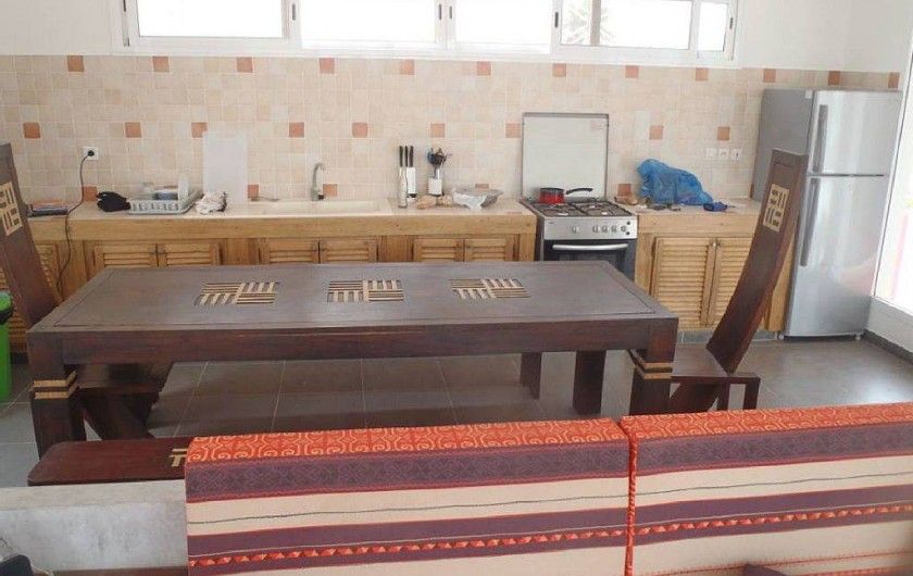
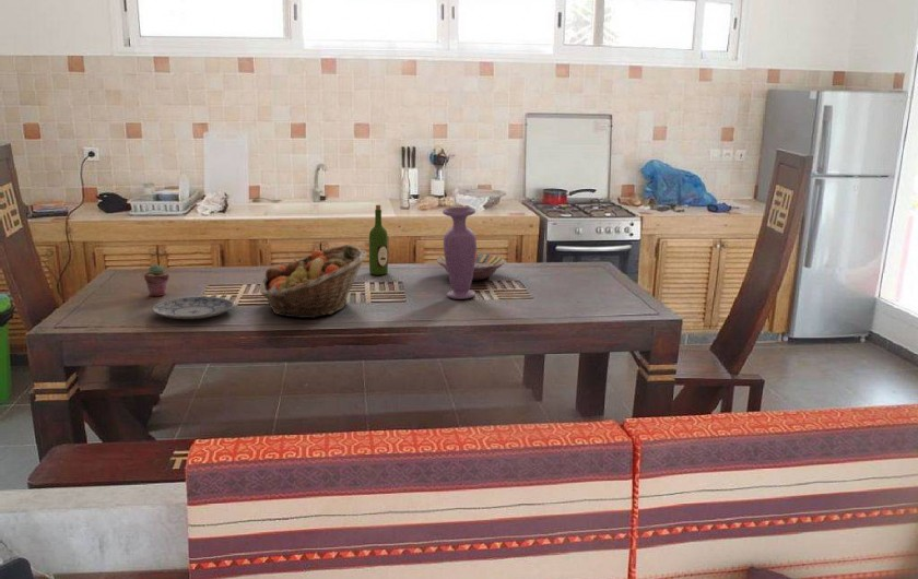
+ wine bottle (378, 239)
+ potted succulent (156, 279)
+ plate (193, 309)
+ fruit basket (313, 279)
+ serving bowl (474, 268)
+ vase (459, 252)
